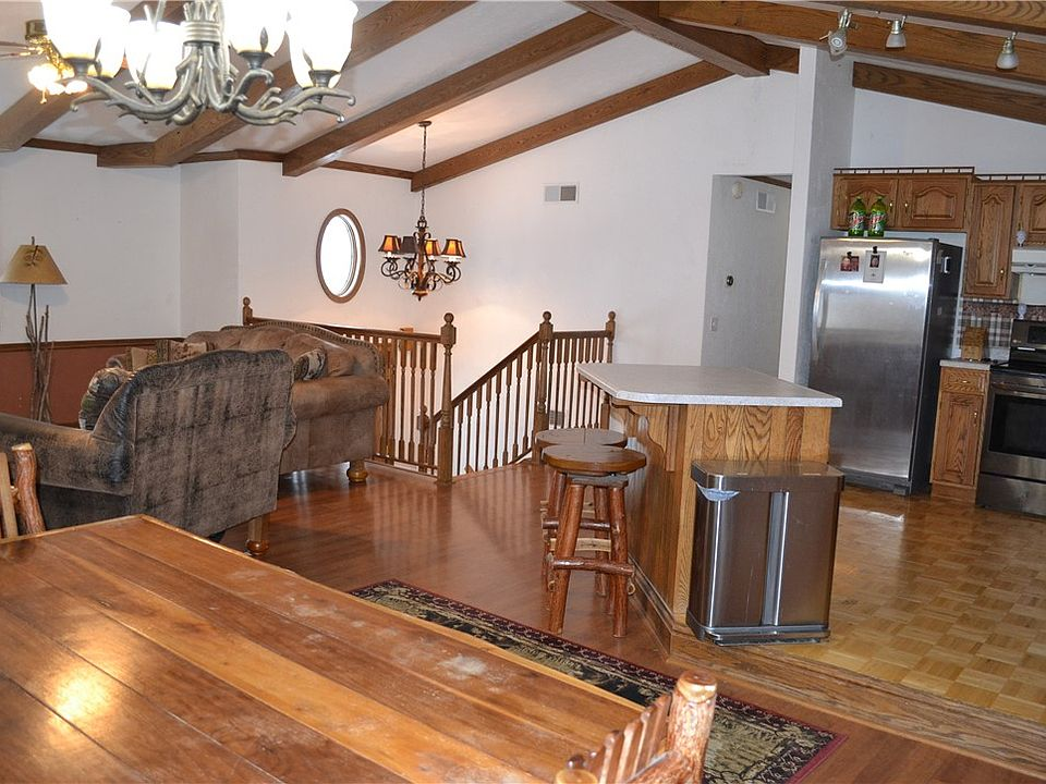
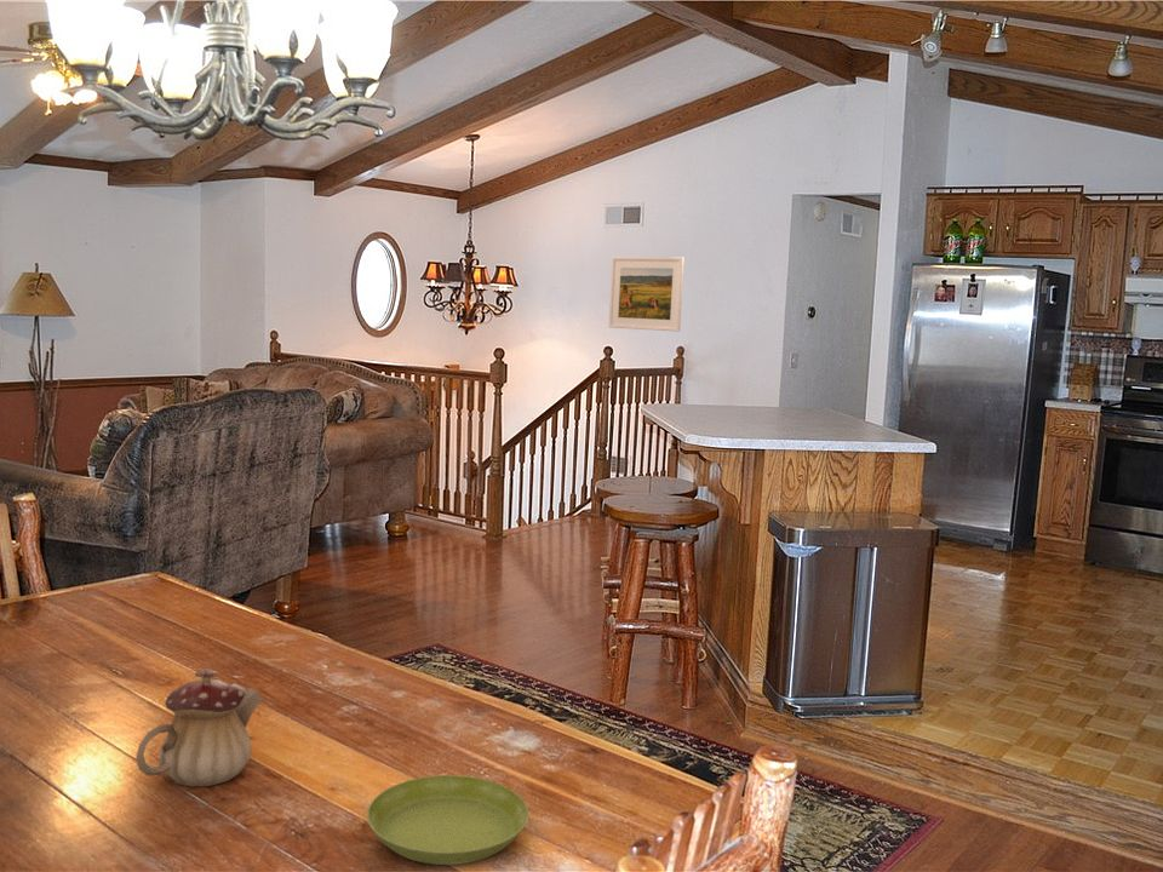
+ saucer (447, 821)
+ teapot (200, 722)
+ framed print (644, 293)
